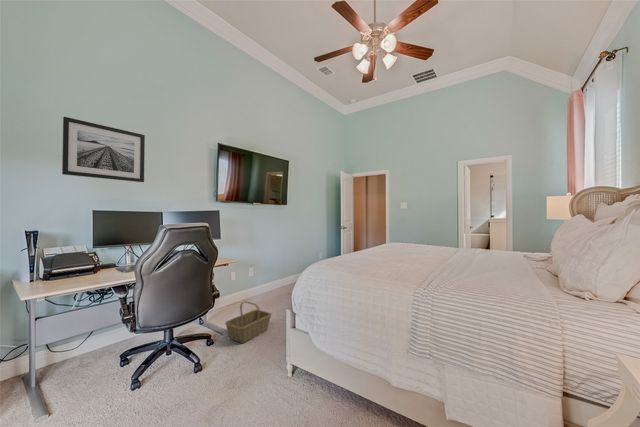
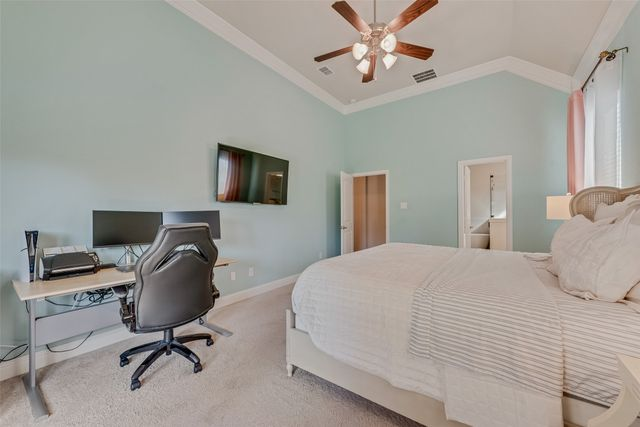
- wall art (107, 152)
- basket (249, 318)
